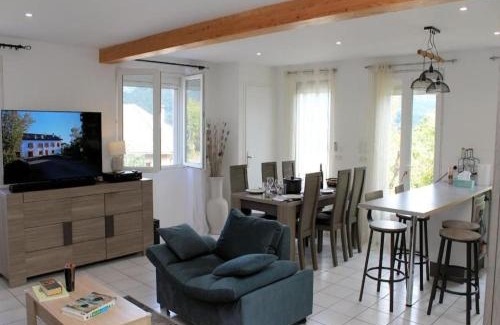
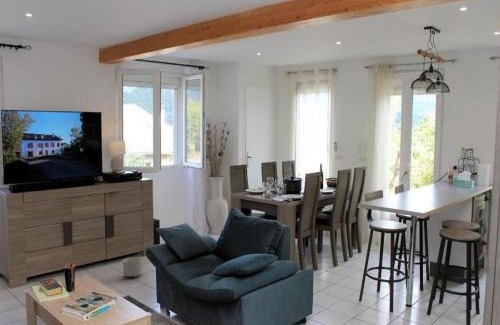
+ planter (132, 268)
